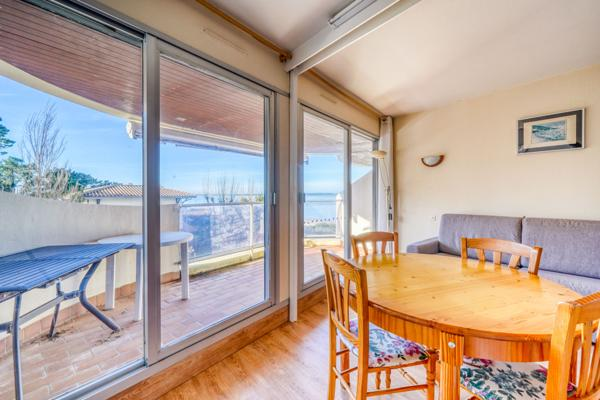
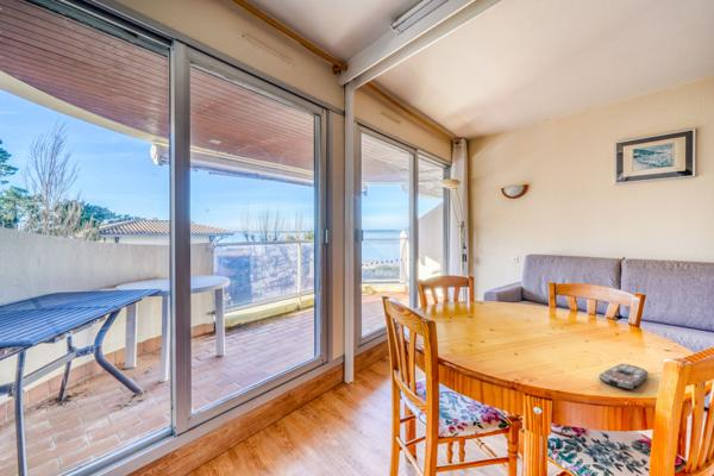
+ remote control (625, 375)
